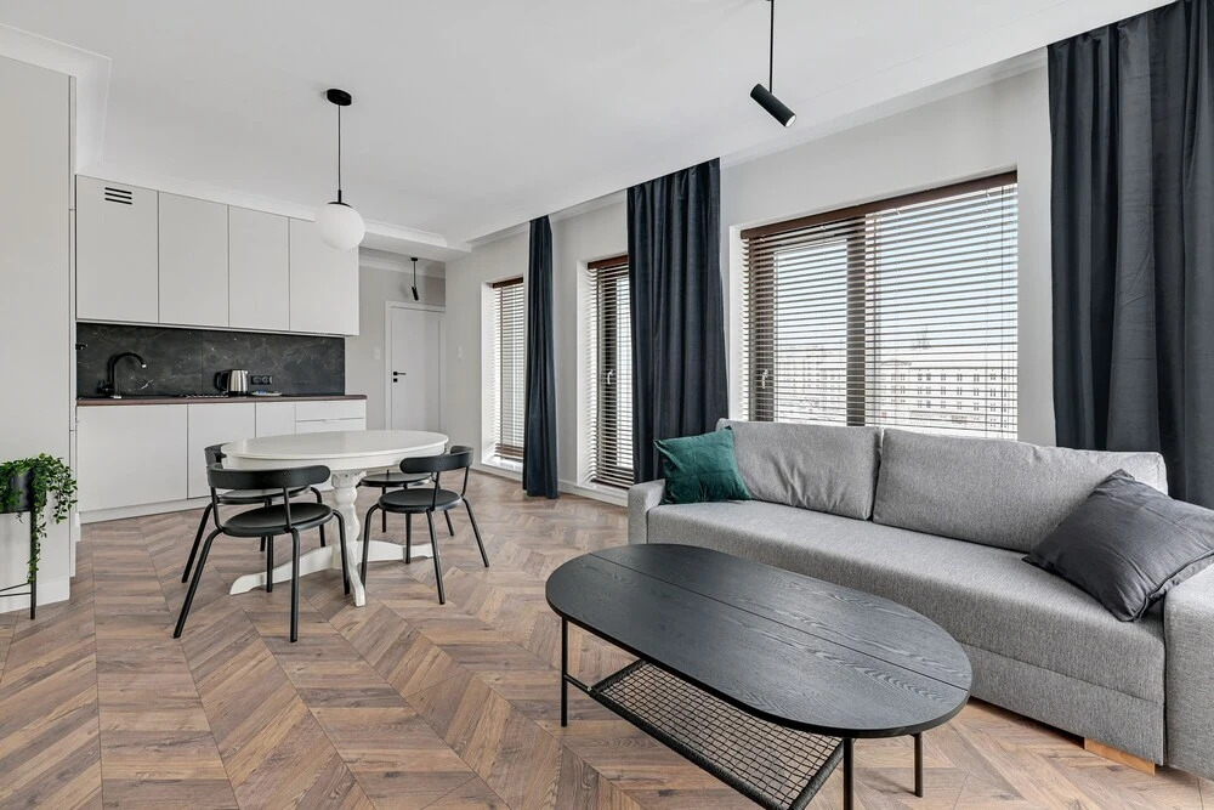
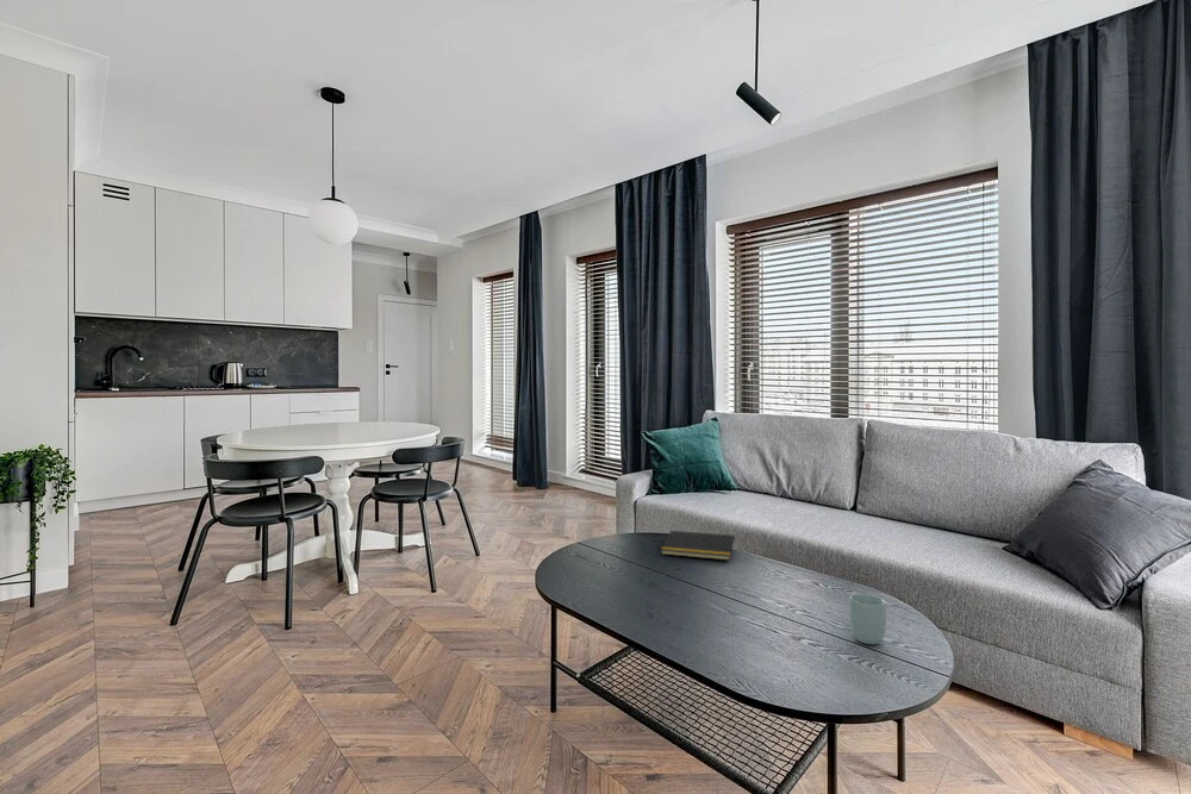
+ cup (867, 619)
+ notepad (698, 544)
